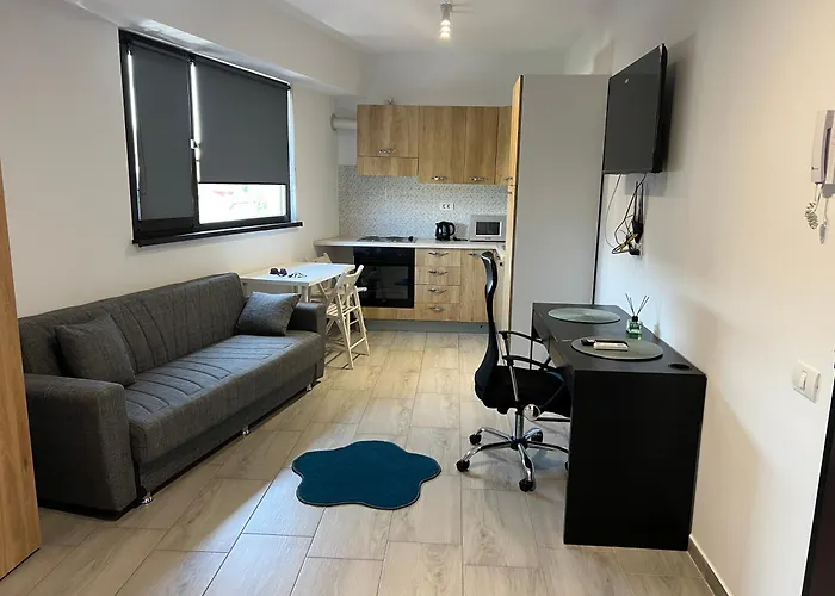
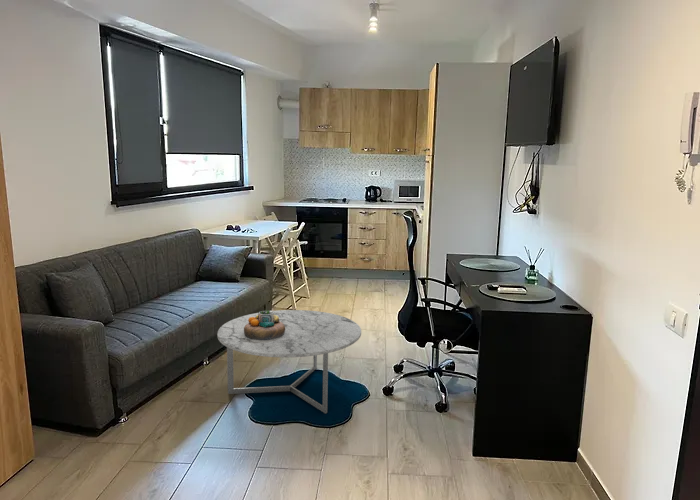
+ decorative bowl (264, 321)
+ coffee table (290, 356)
